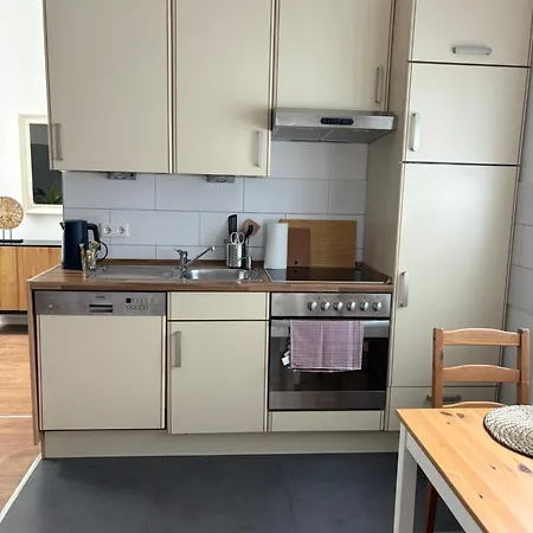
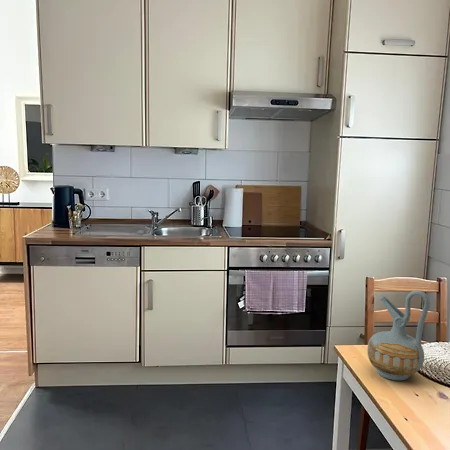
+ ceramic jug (396, 331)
